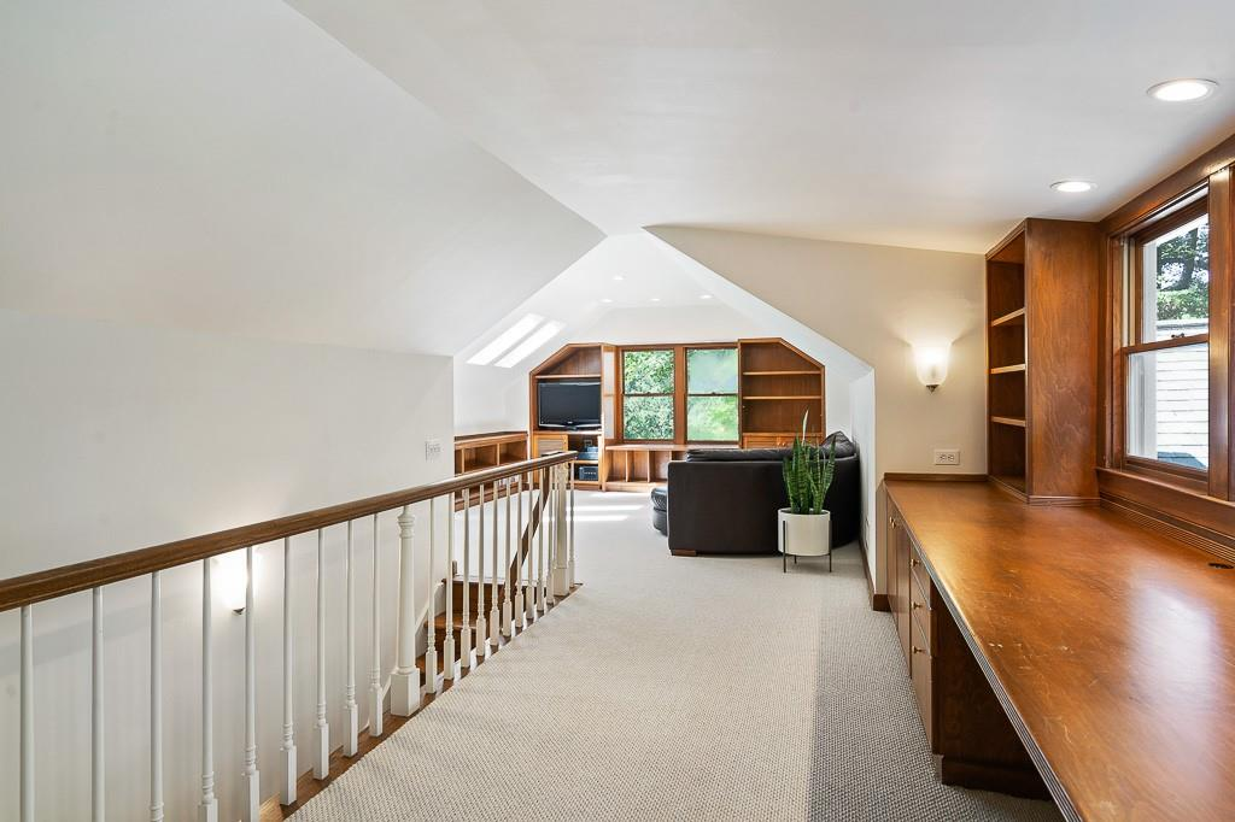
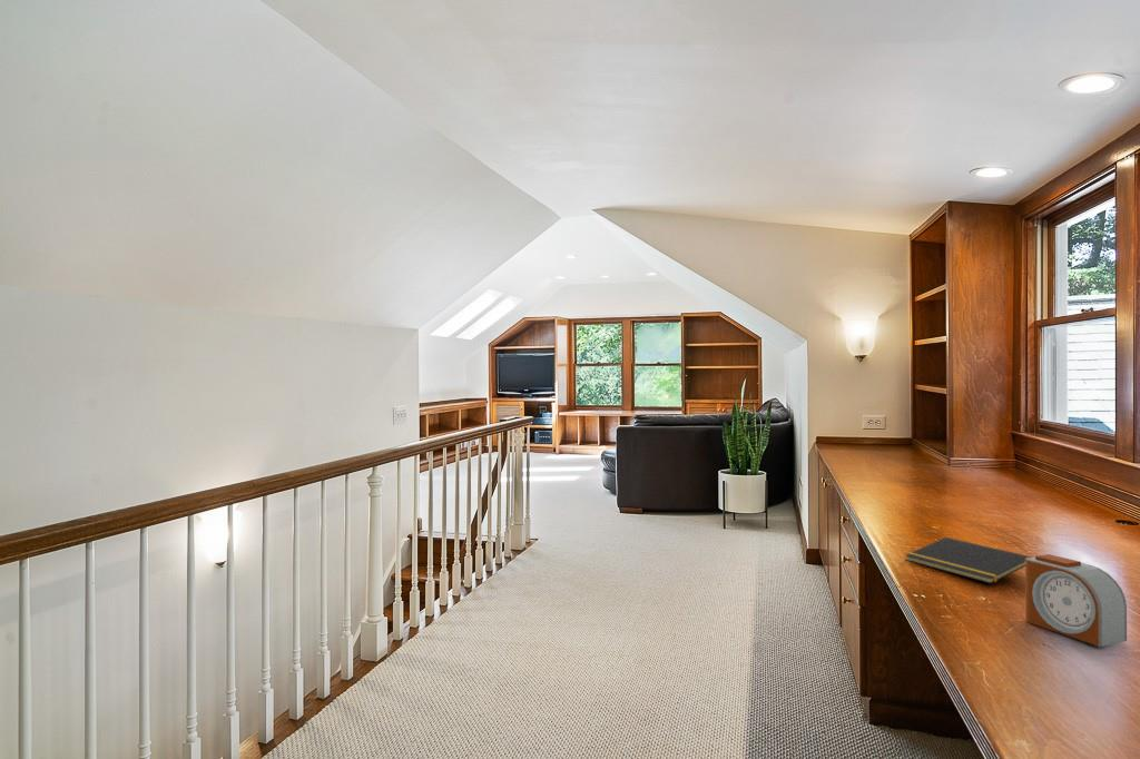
+ alarm clock (1071, 595)
+ notepad (966, 558)
